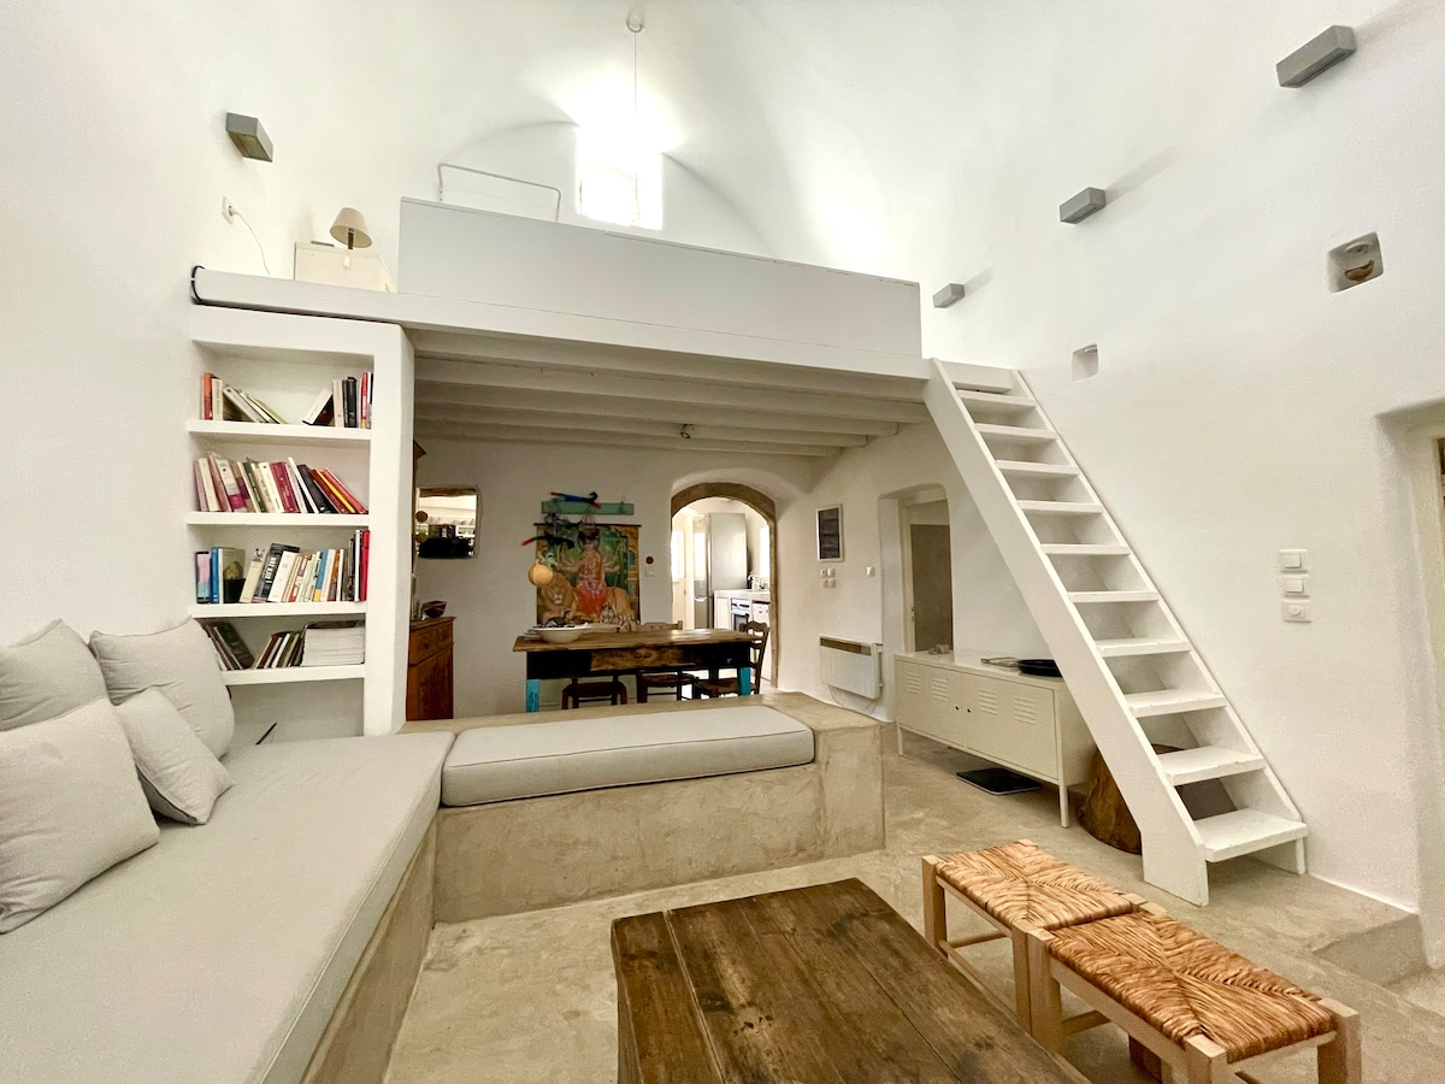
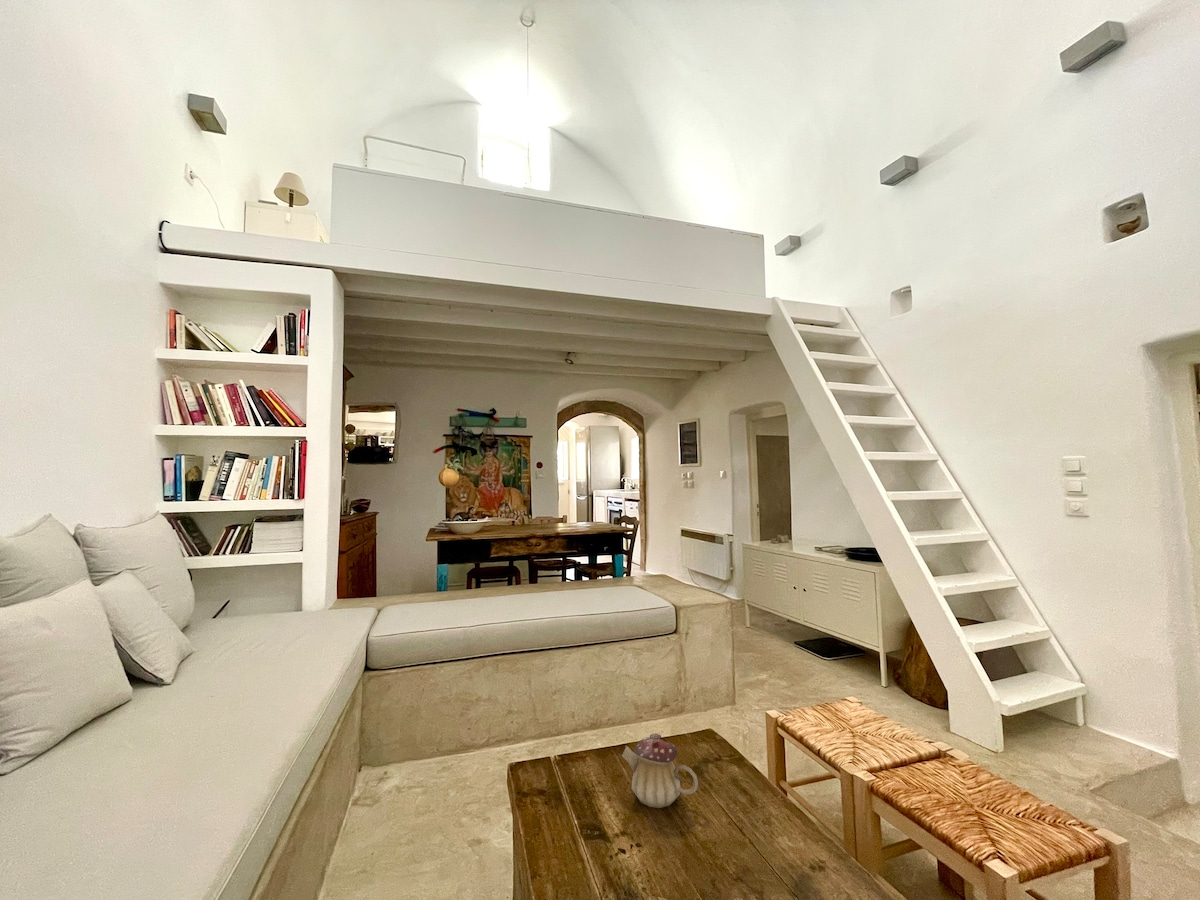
+ teapot (659, 765)
